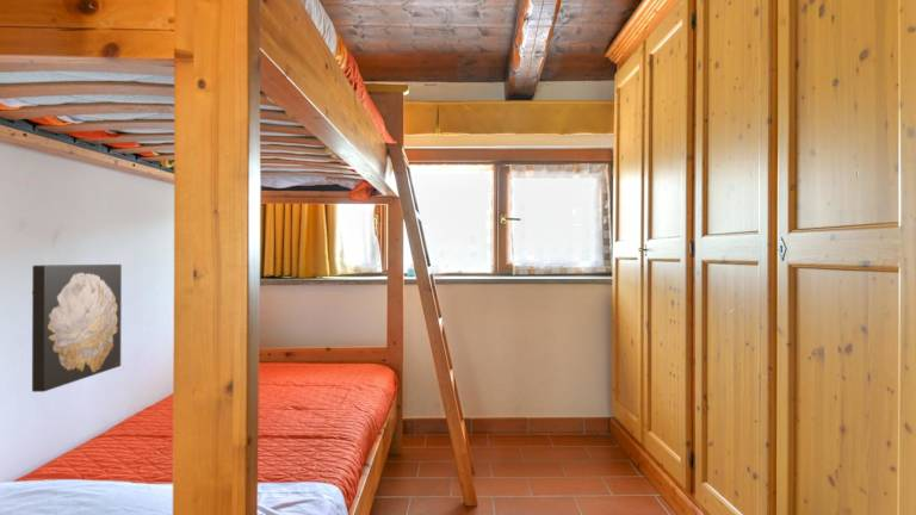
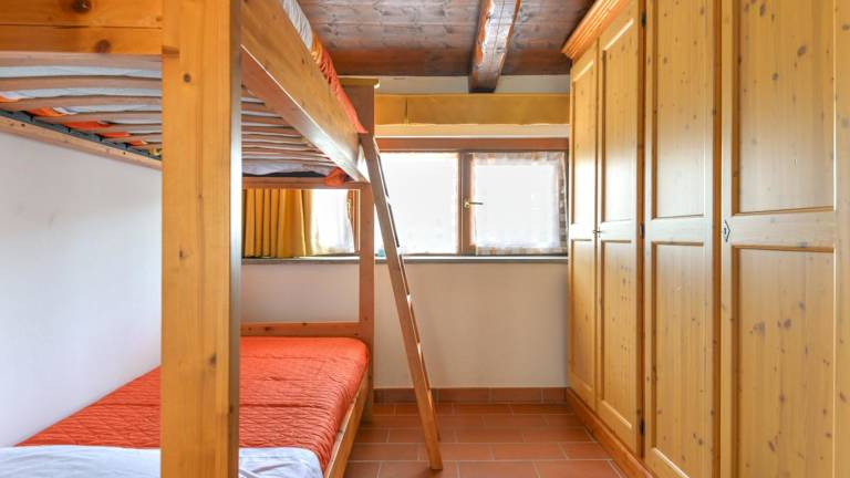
- wall art (80, 321)
